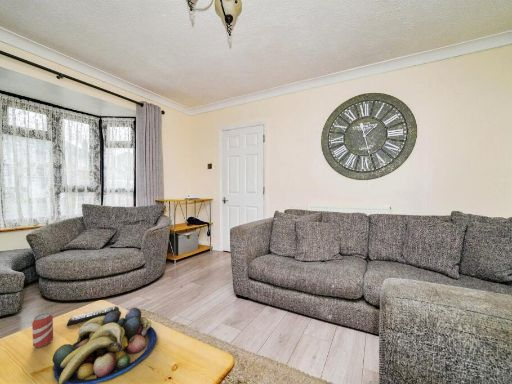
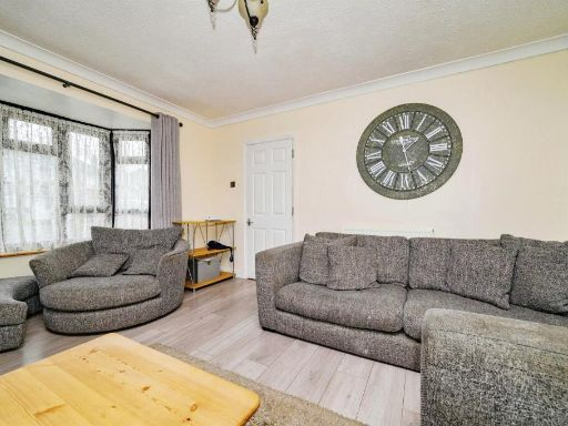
- beverage can (43, 329)
- fruit bowl (110, 335)
- remote control (94, 315)
